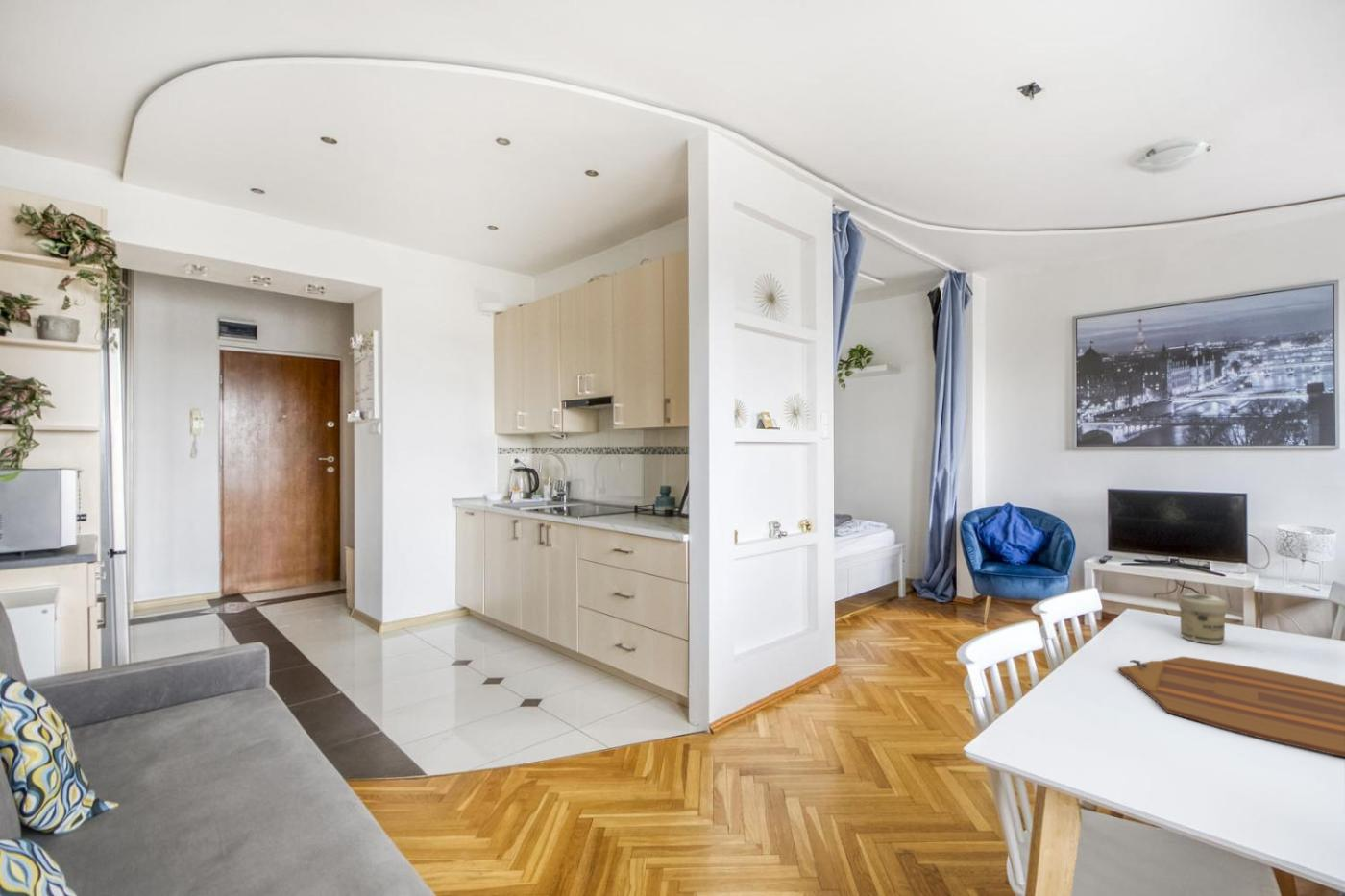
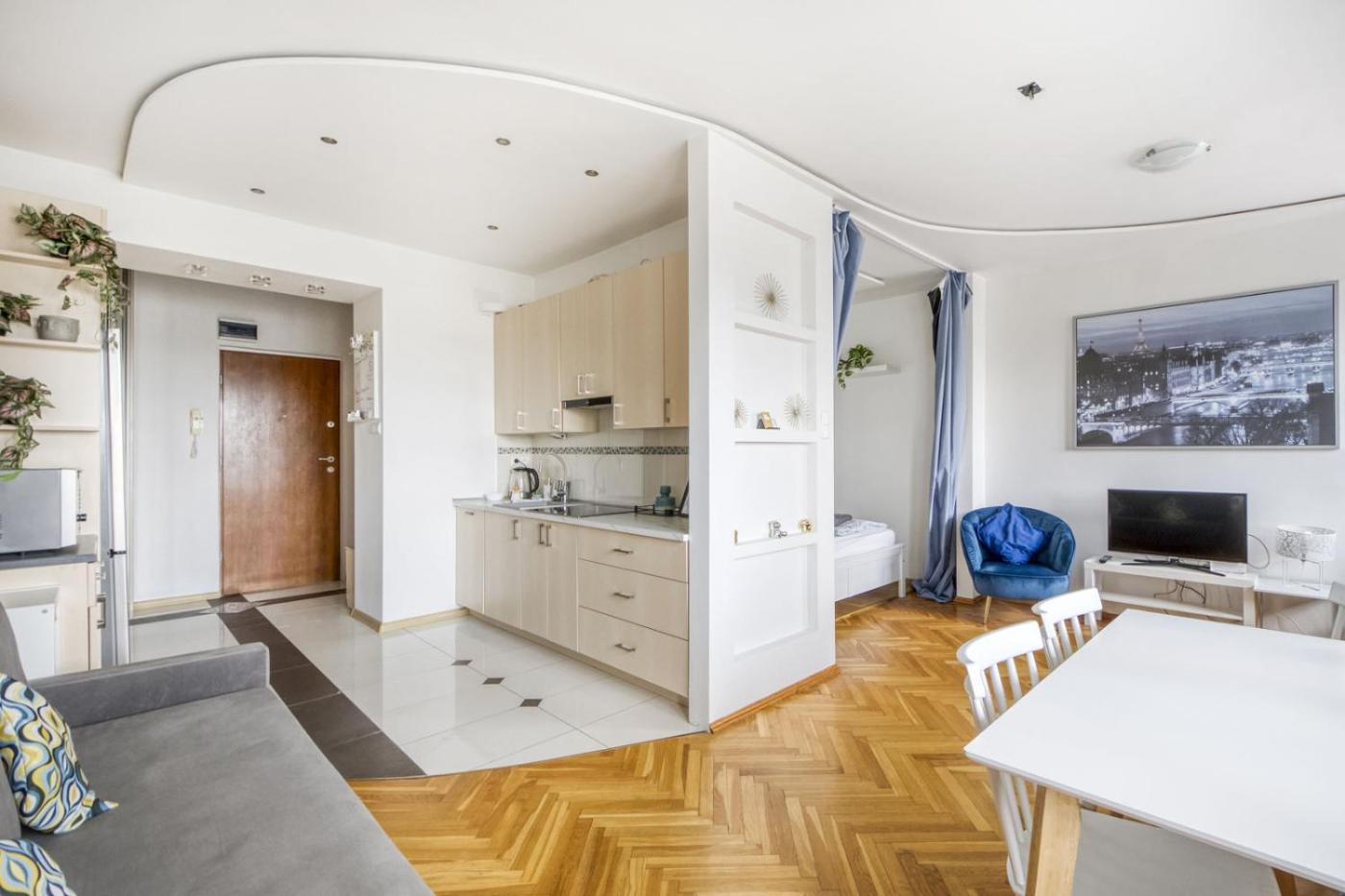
- cutting board (1227, 689)
- jar (1202, 618)
